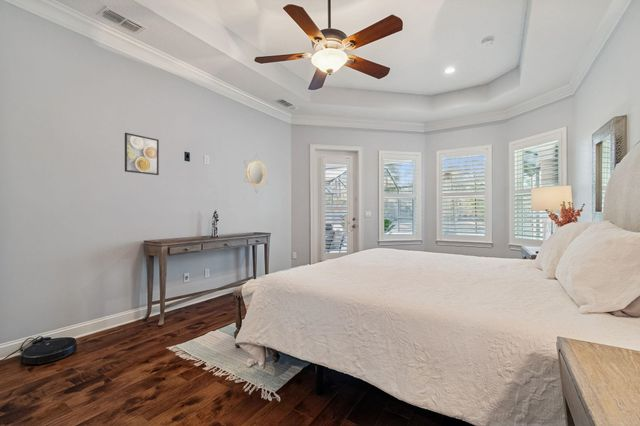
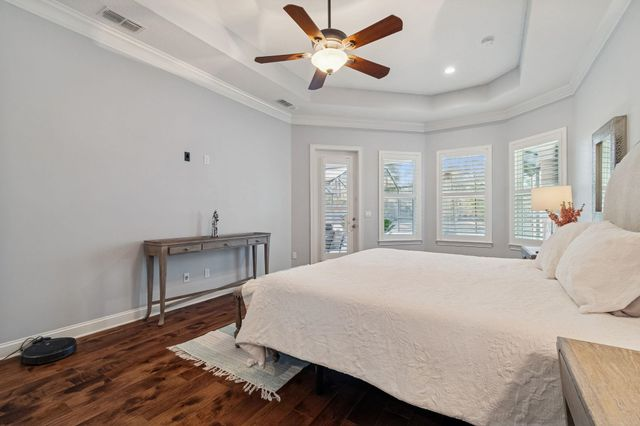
- home mirror (256, 173)
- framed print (142, 154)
